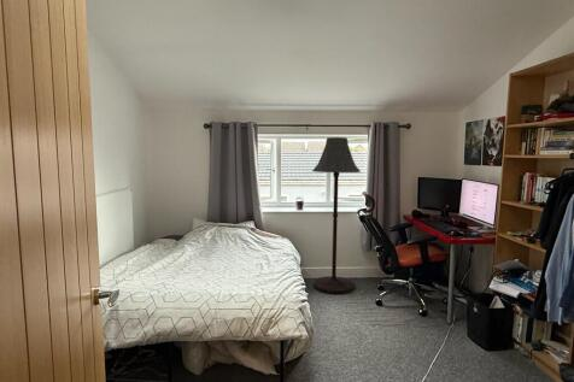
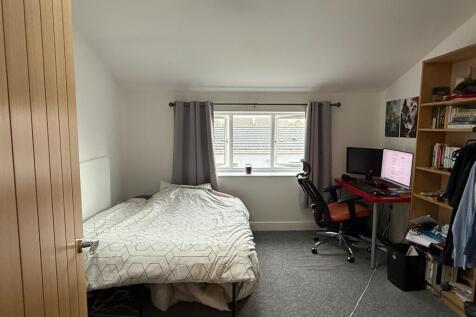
- floor lamp (335, 213)
